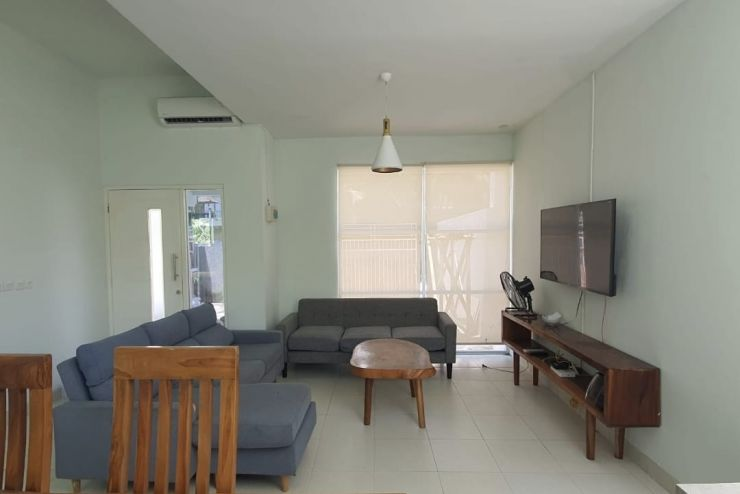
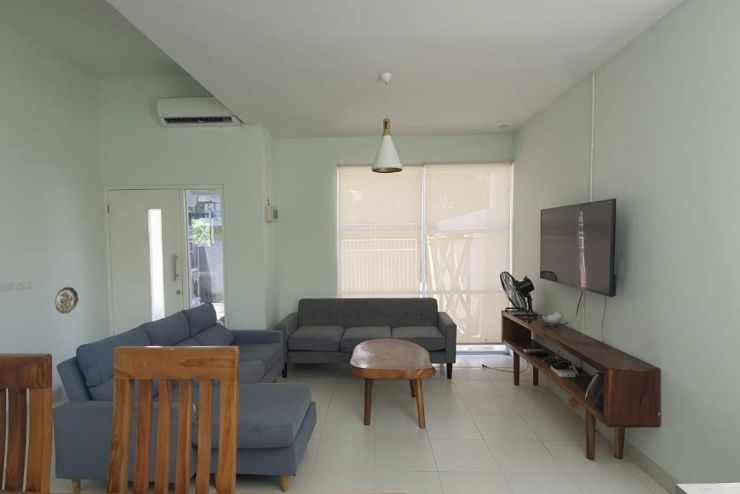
+ decorative plate (65, 300)
